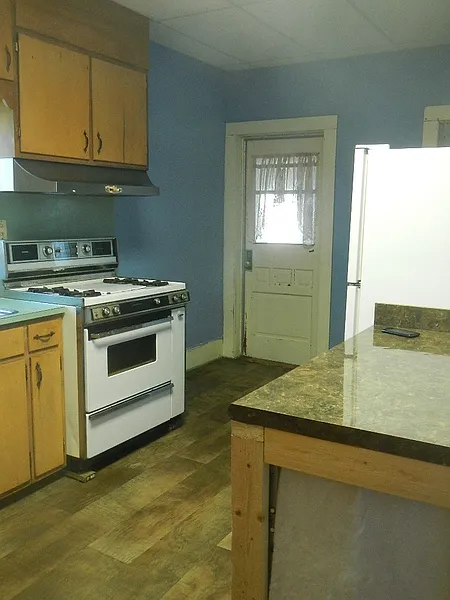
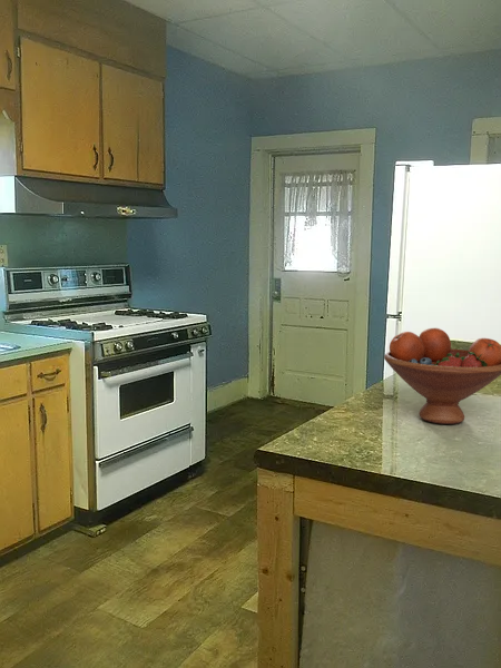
+ fruit bowl (443, 376)
